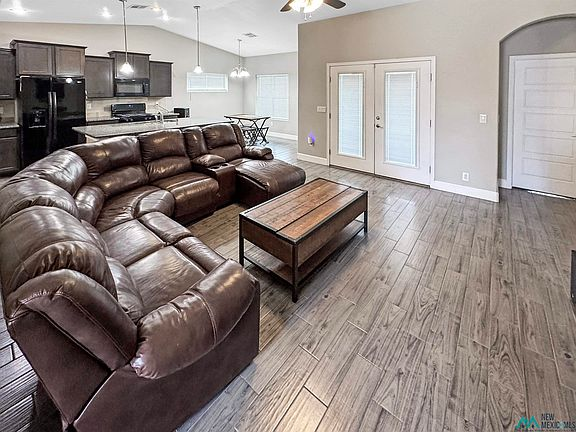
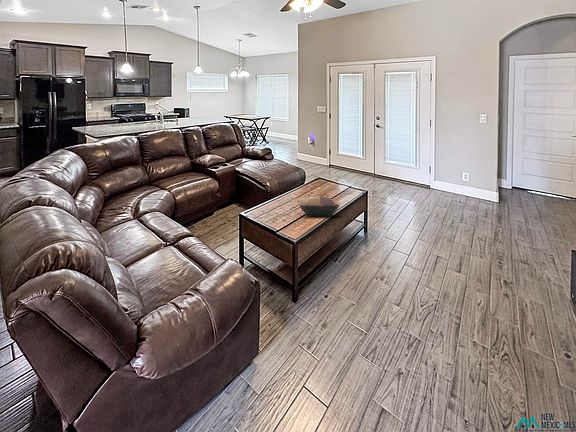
+ decorative bowl (319, 205)
